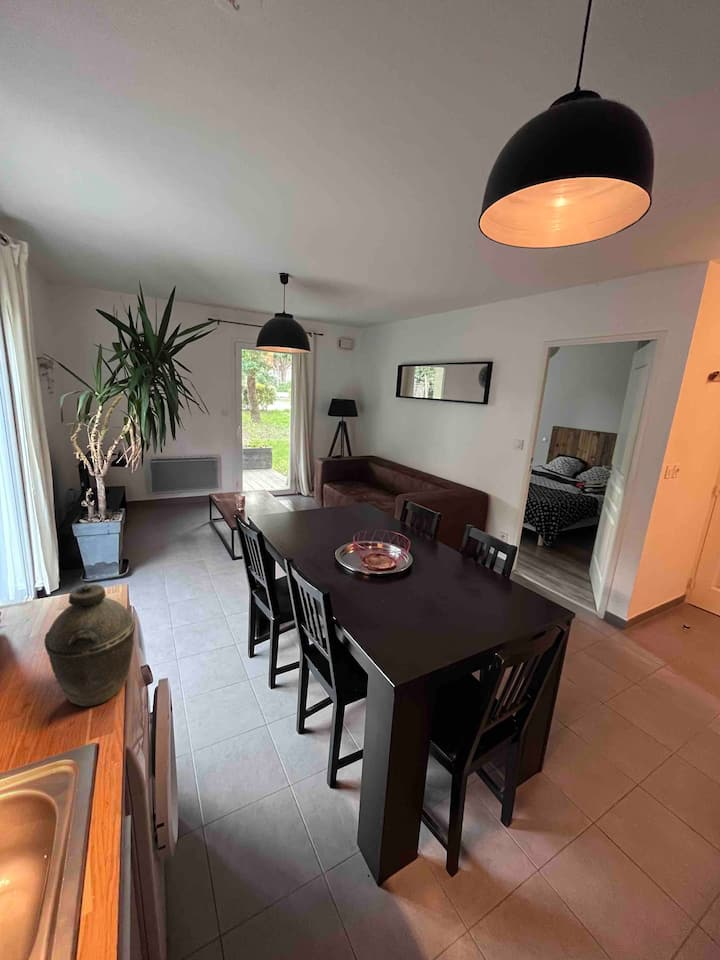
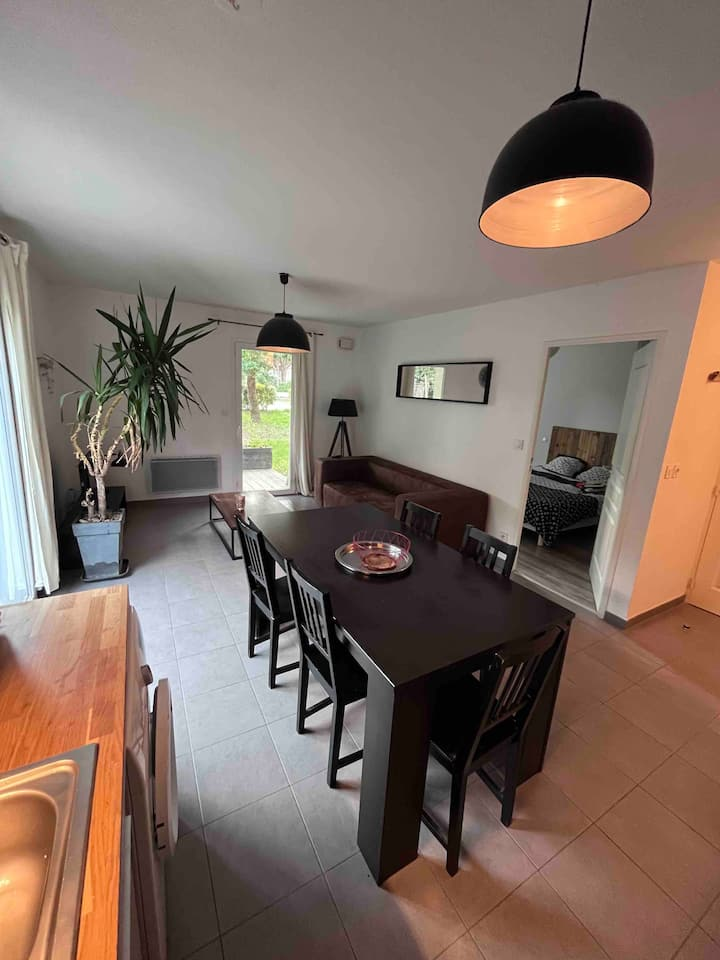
- kettle (92, 639)
